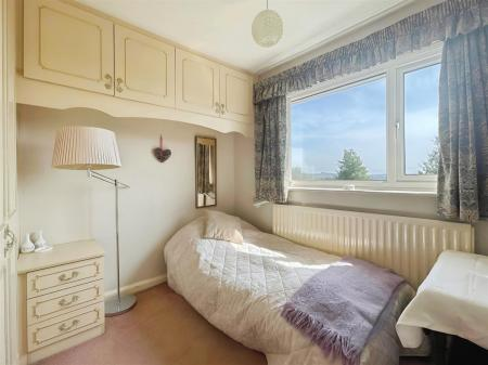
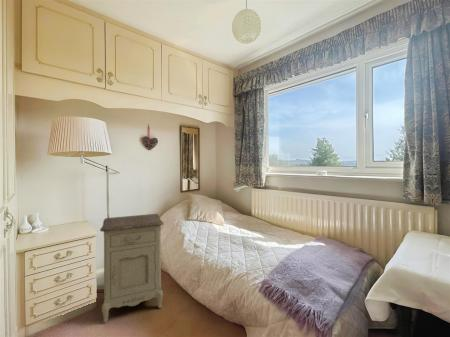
+ nightstand (133, 262)
